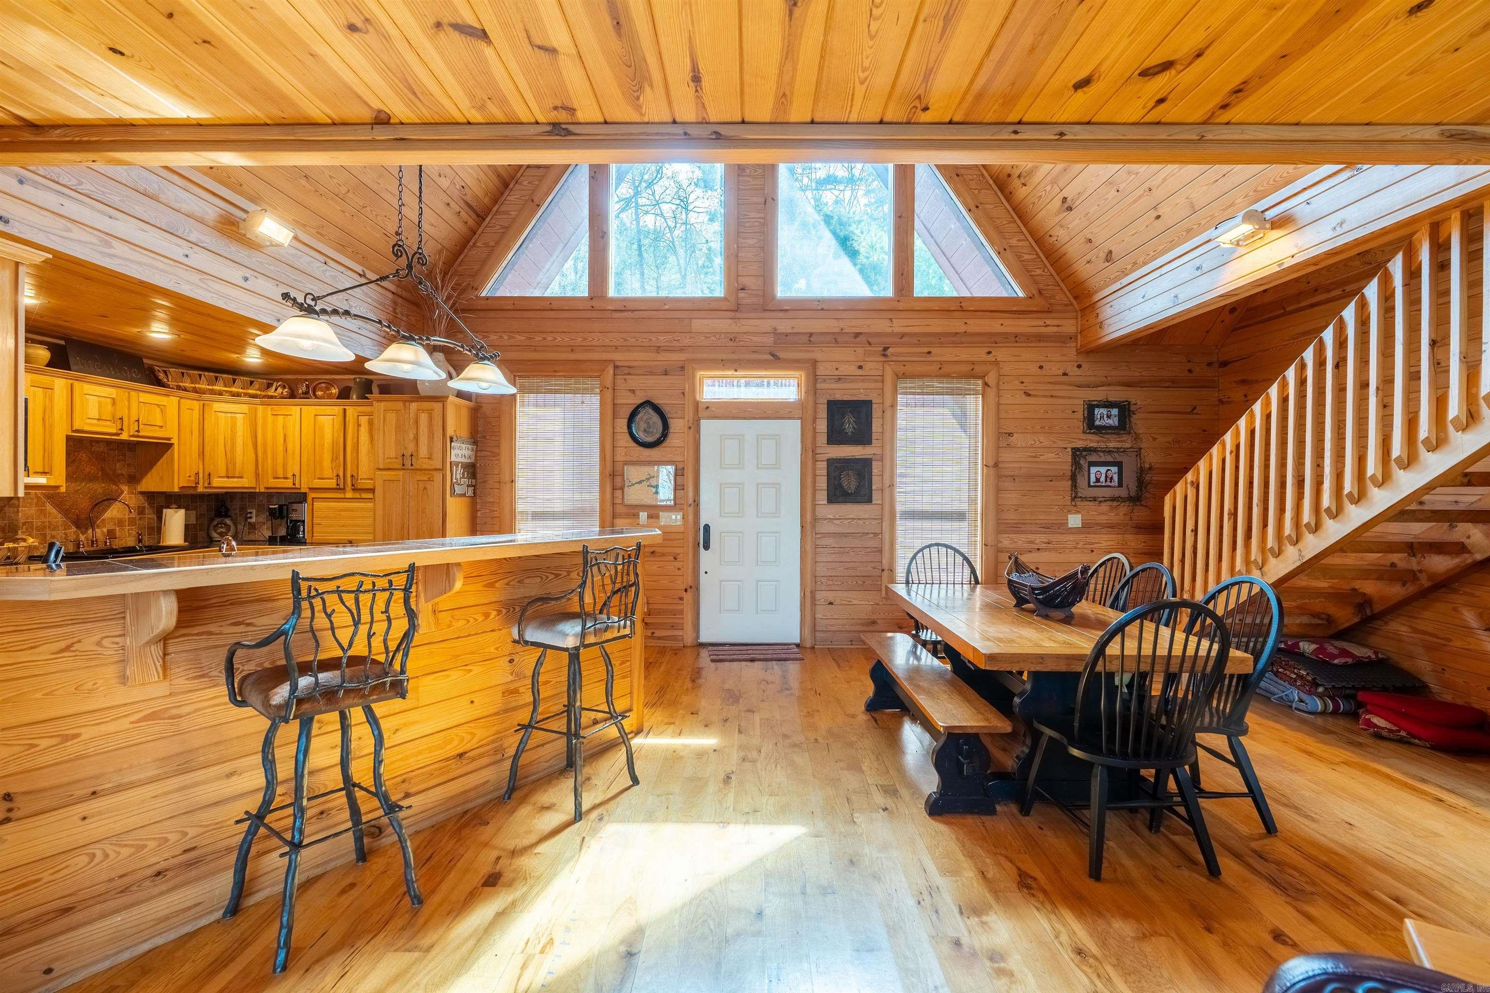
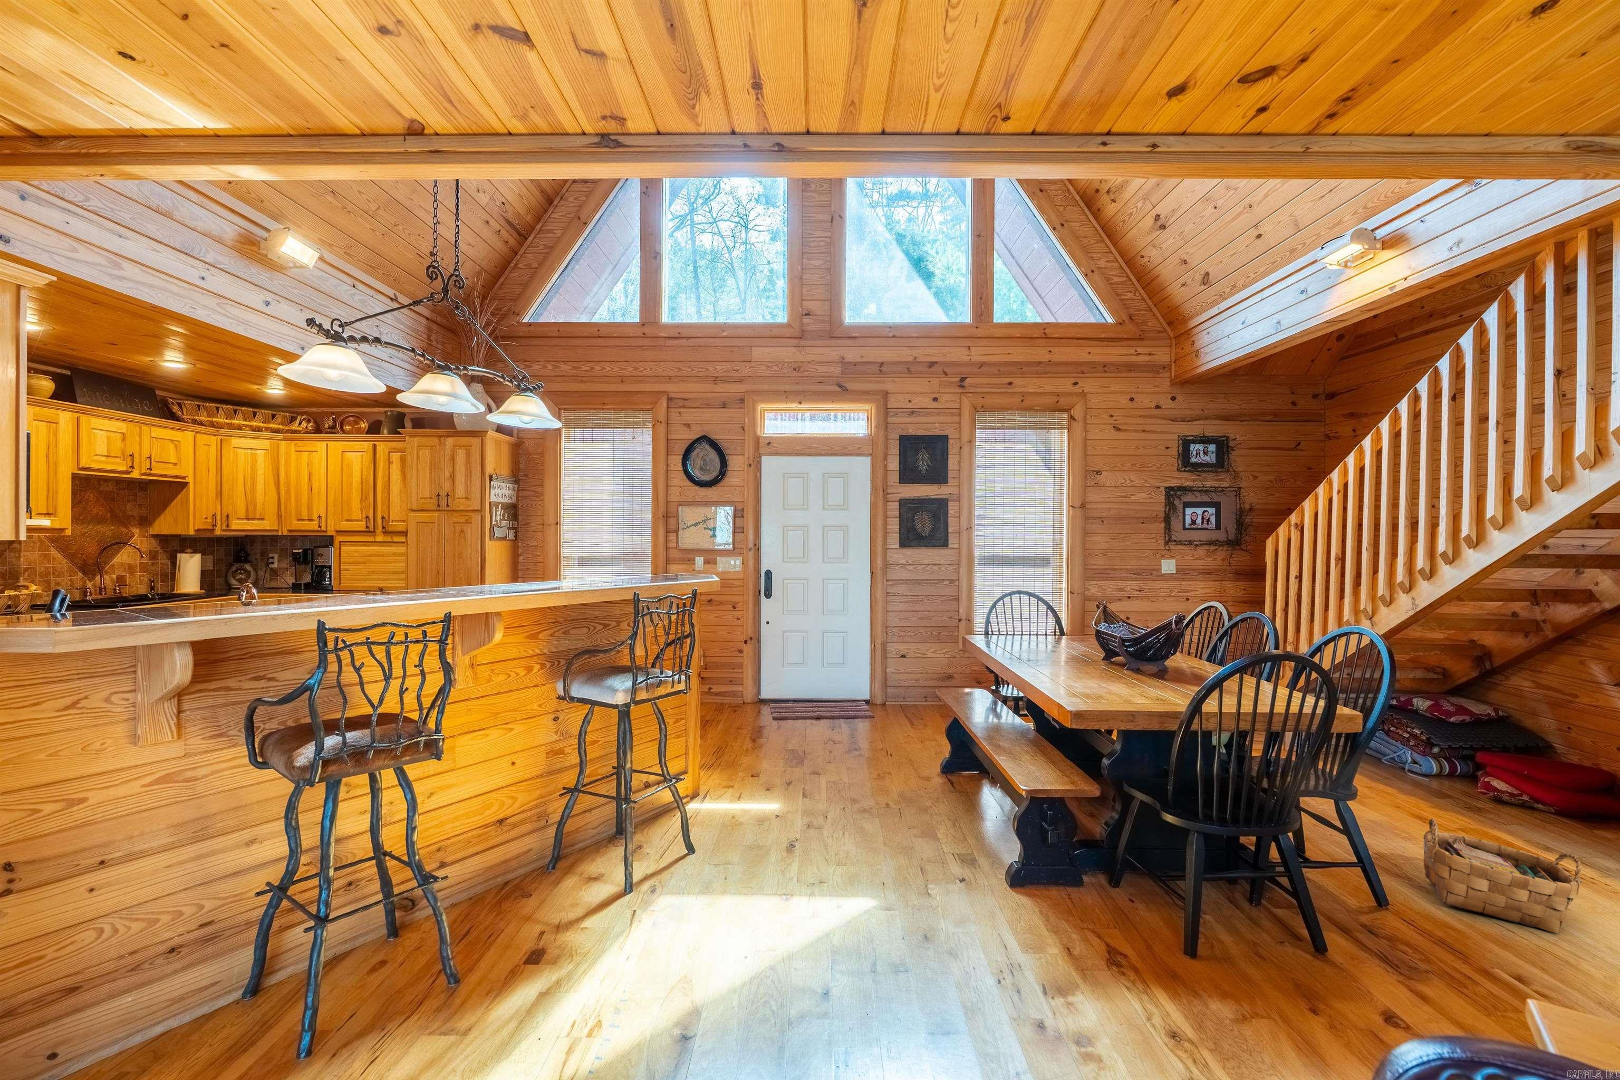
+ woven basket (1496, 868)
